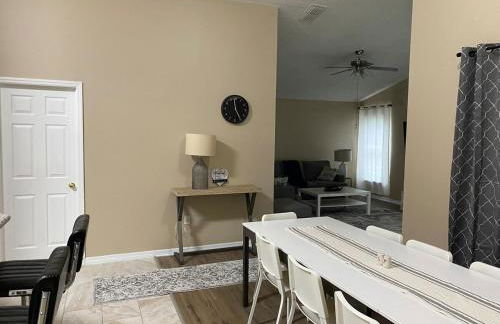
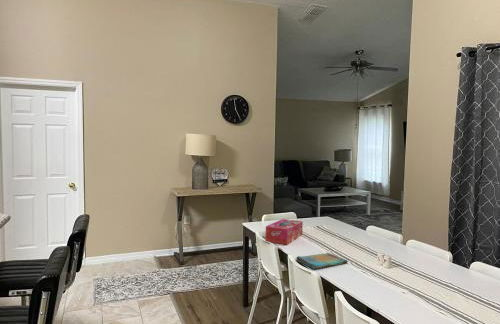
+ dish towel (321, 259)
+ tissue box (284, 230)
